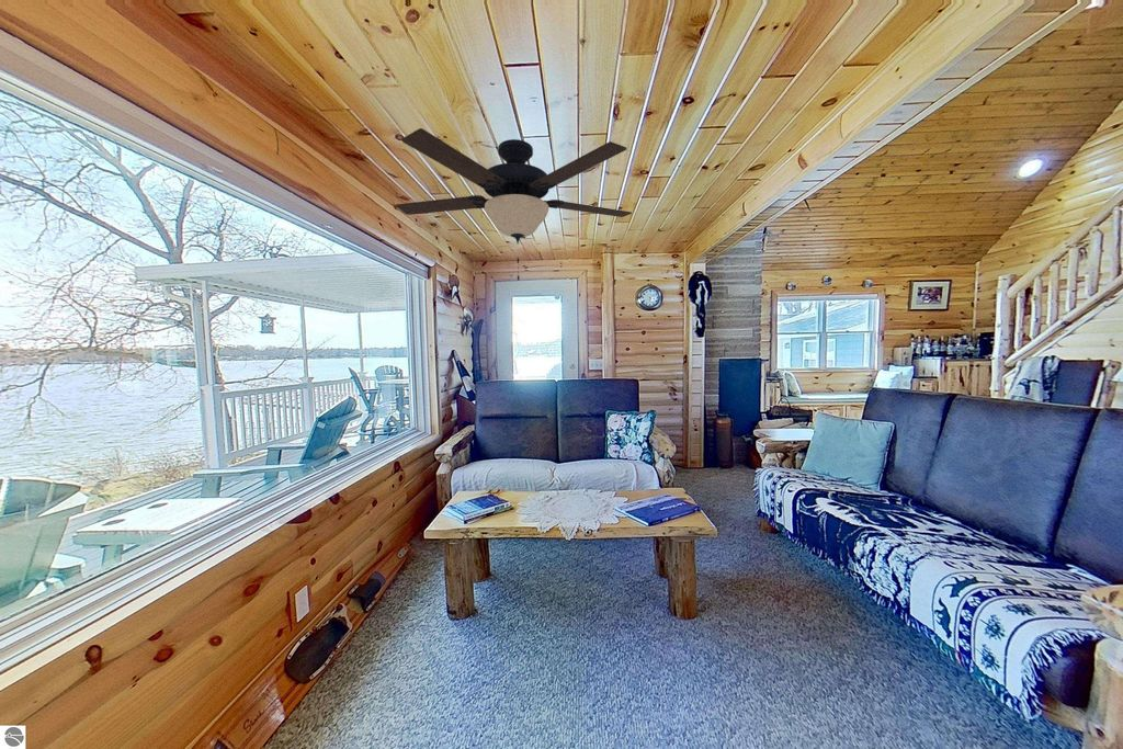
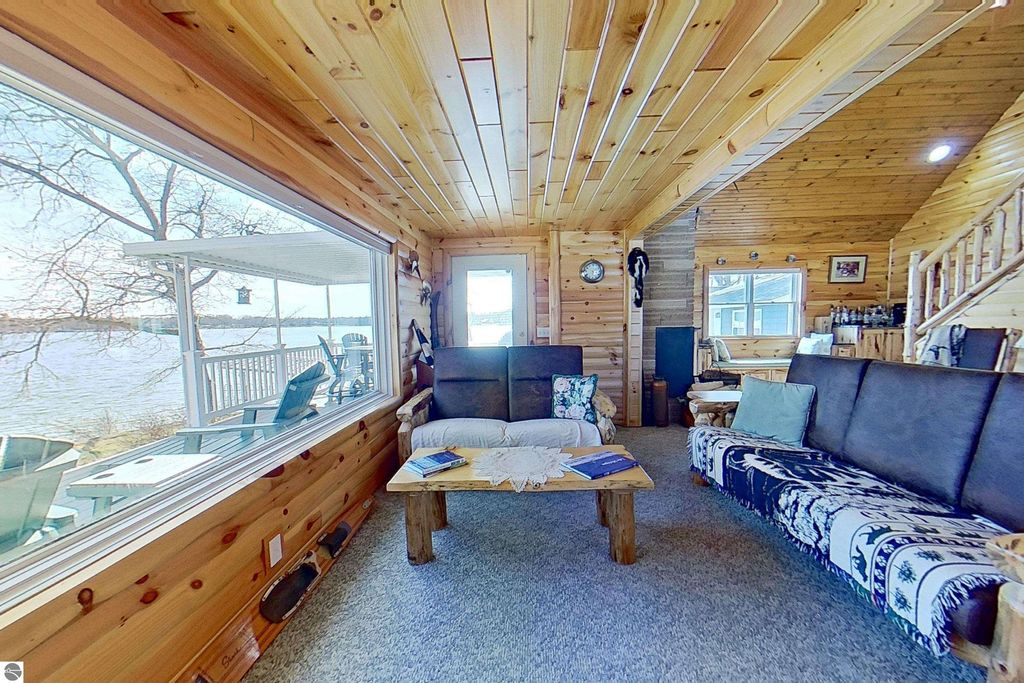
- ceiling fan (517, 217)
